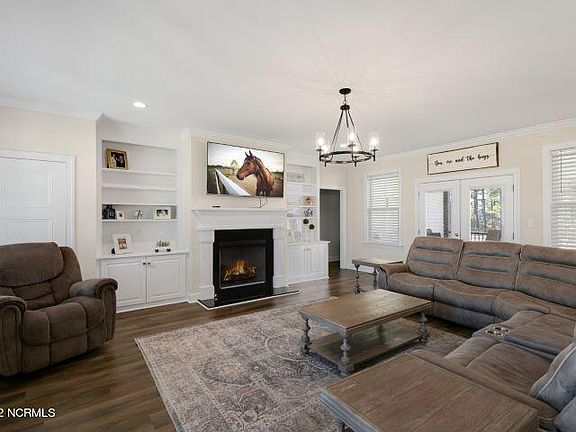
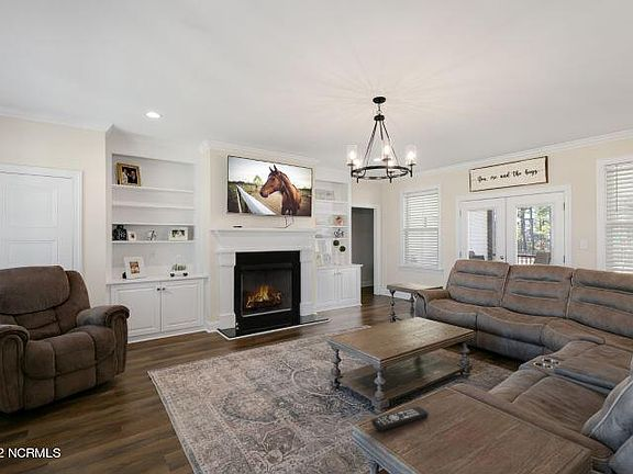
+ remote control (400, 418)
